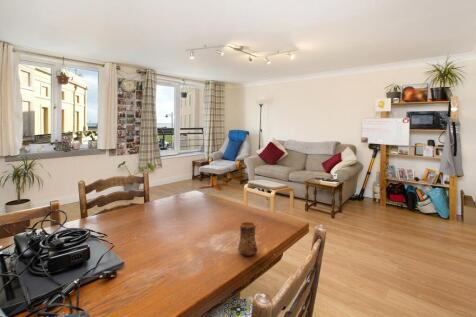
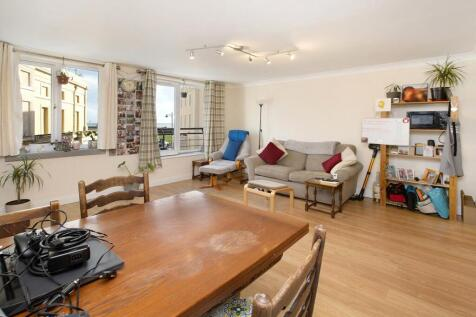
- cup (247, 238)
